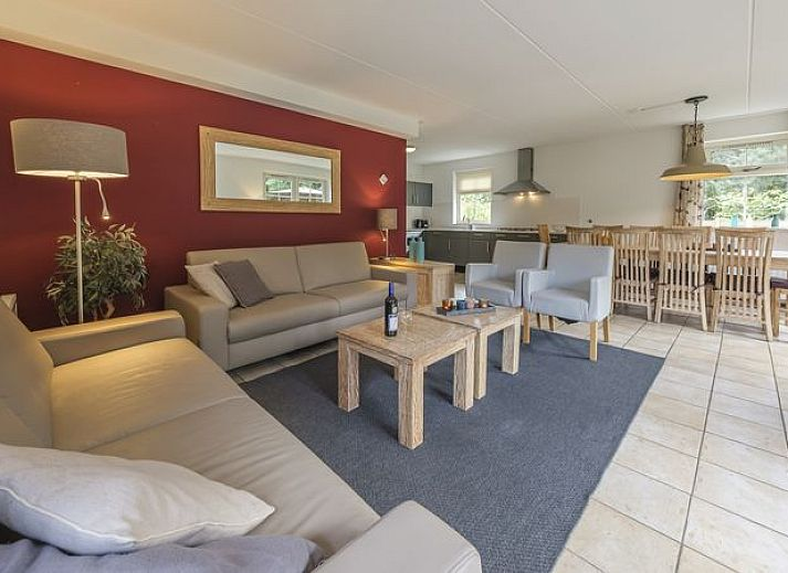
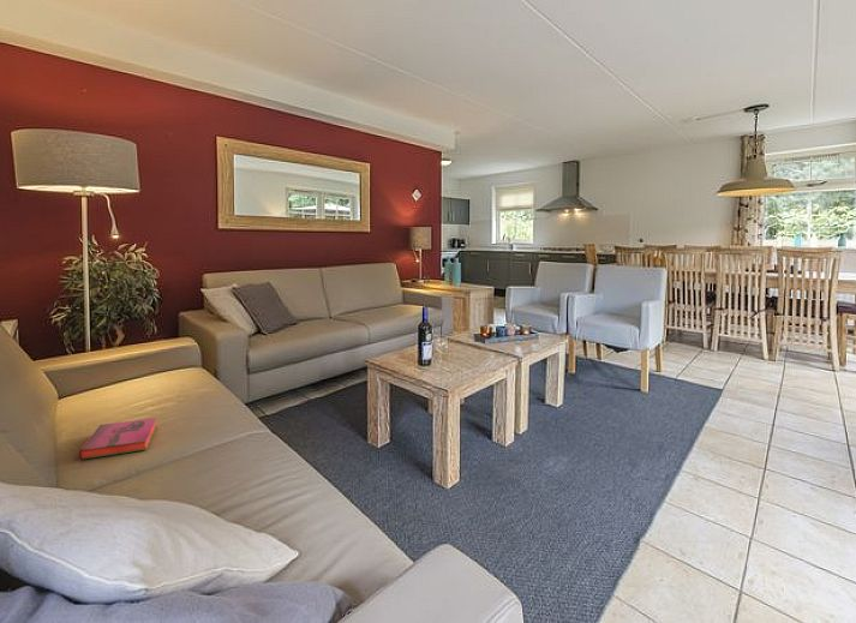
+ hardback book (121, 436)
